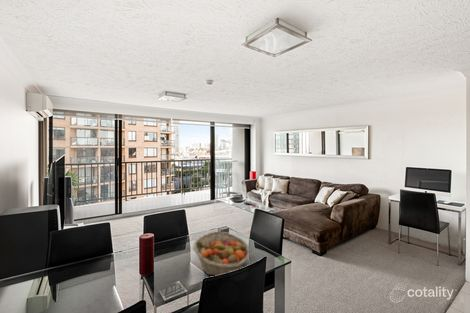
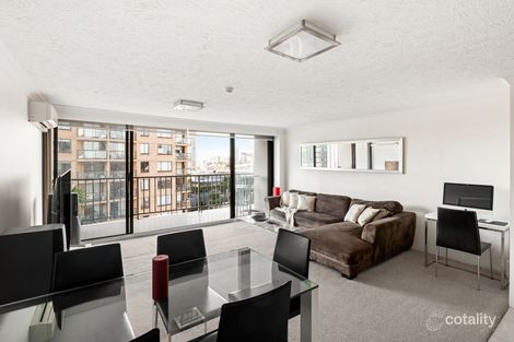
- fruit basket (222, 252)
